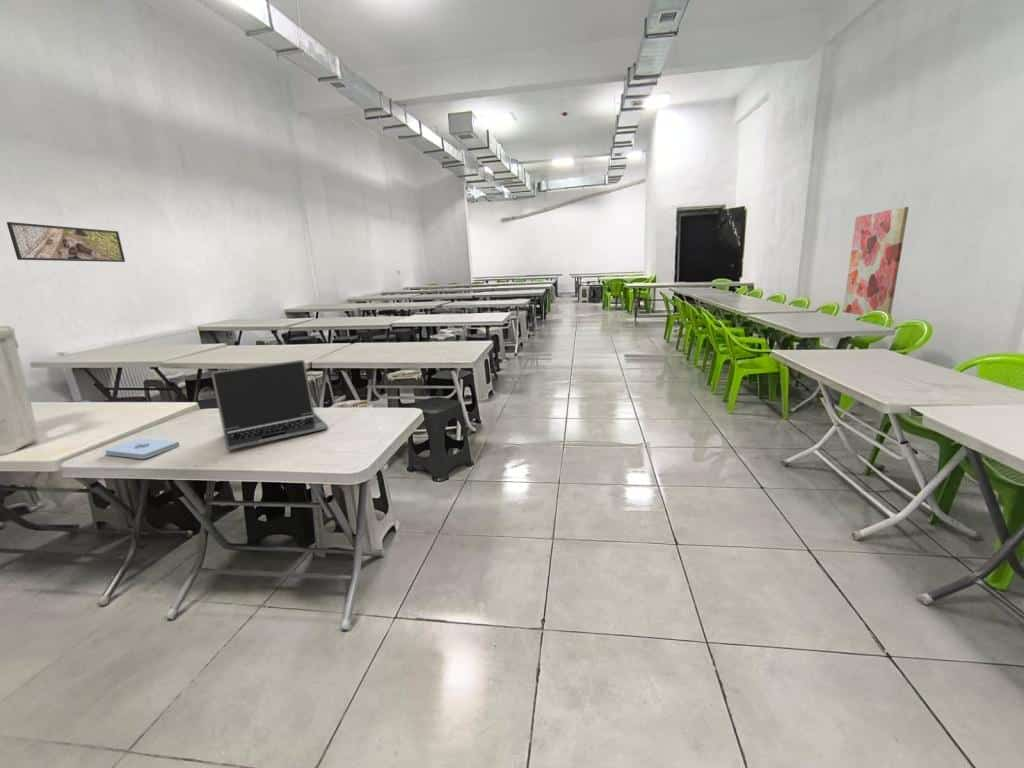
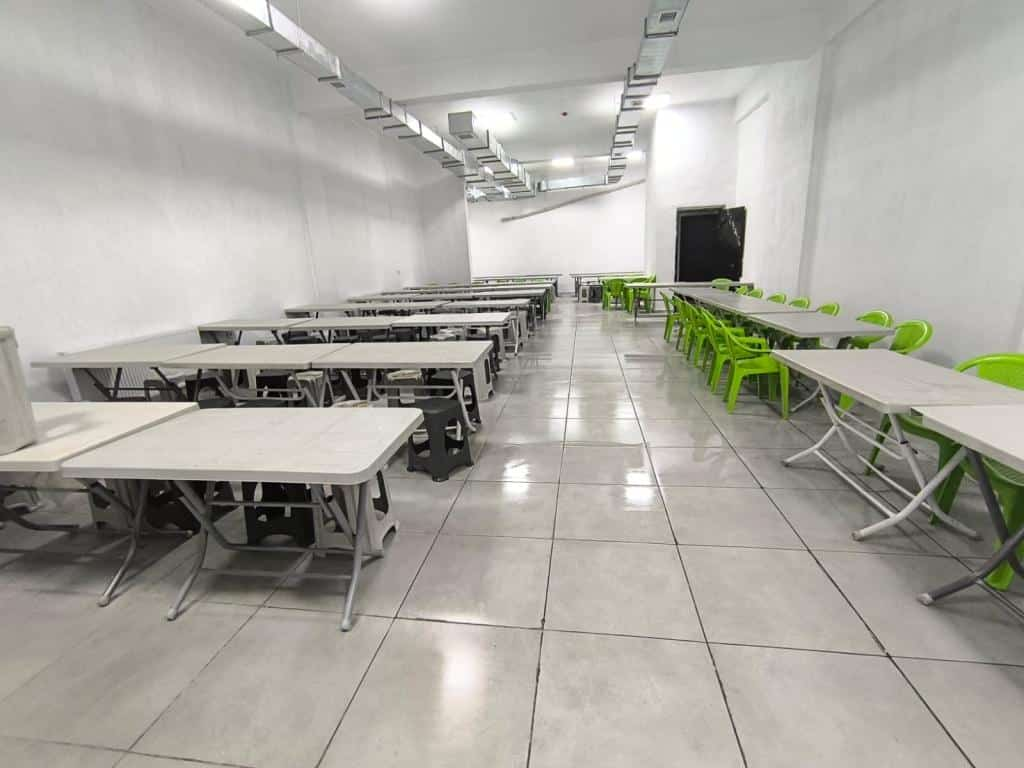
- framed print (72, 244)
- laptop (270, 400)
- notepad (141, 447)
- wall art (872, 265)
